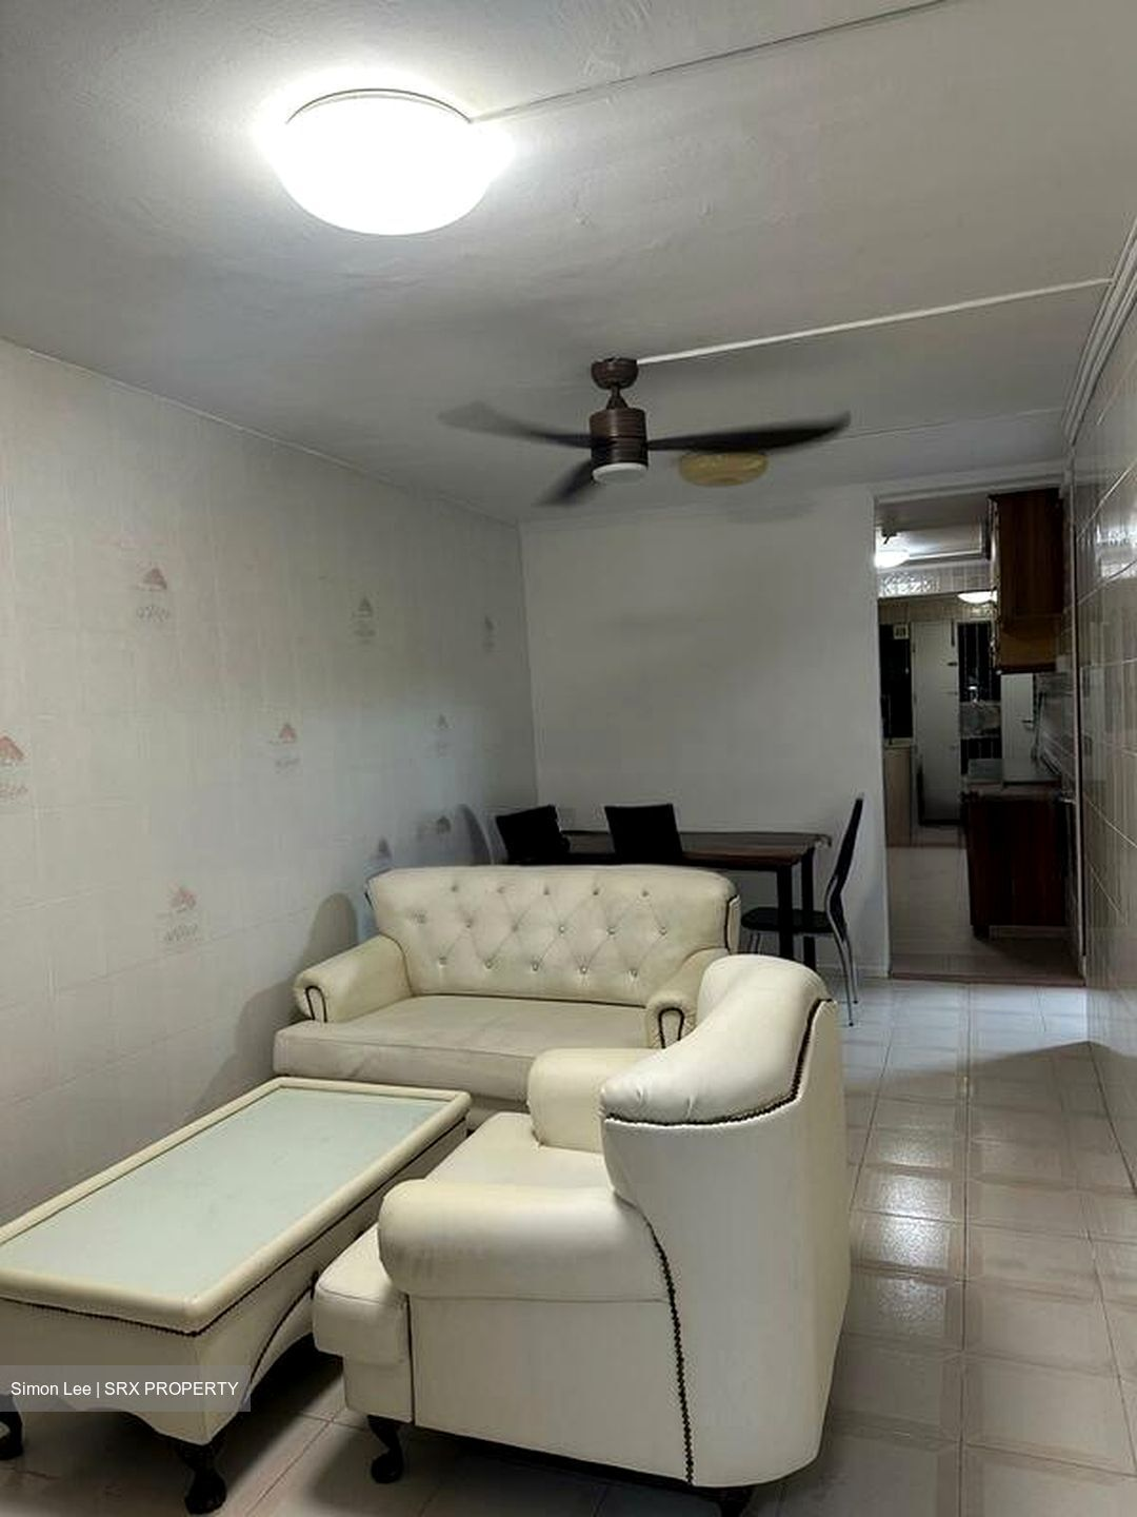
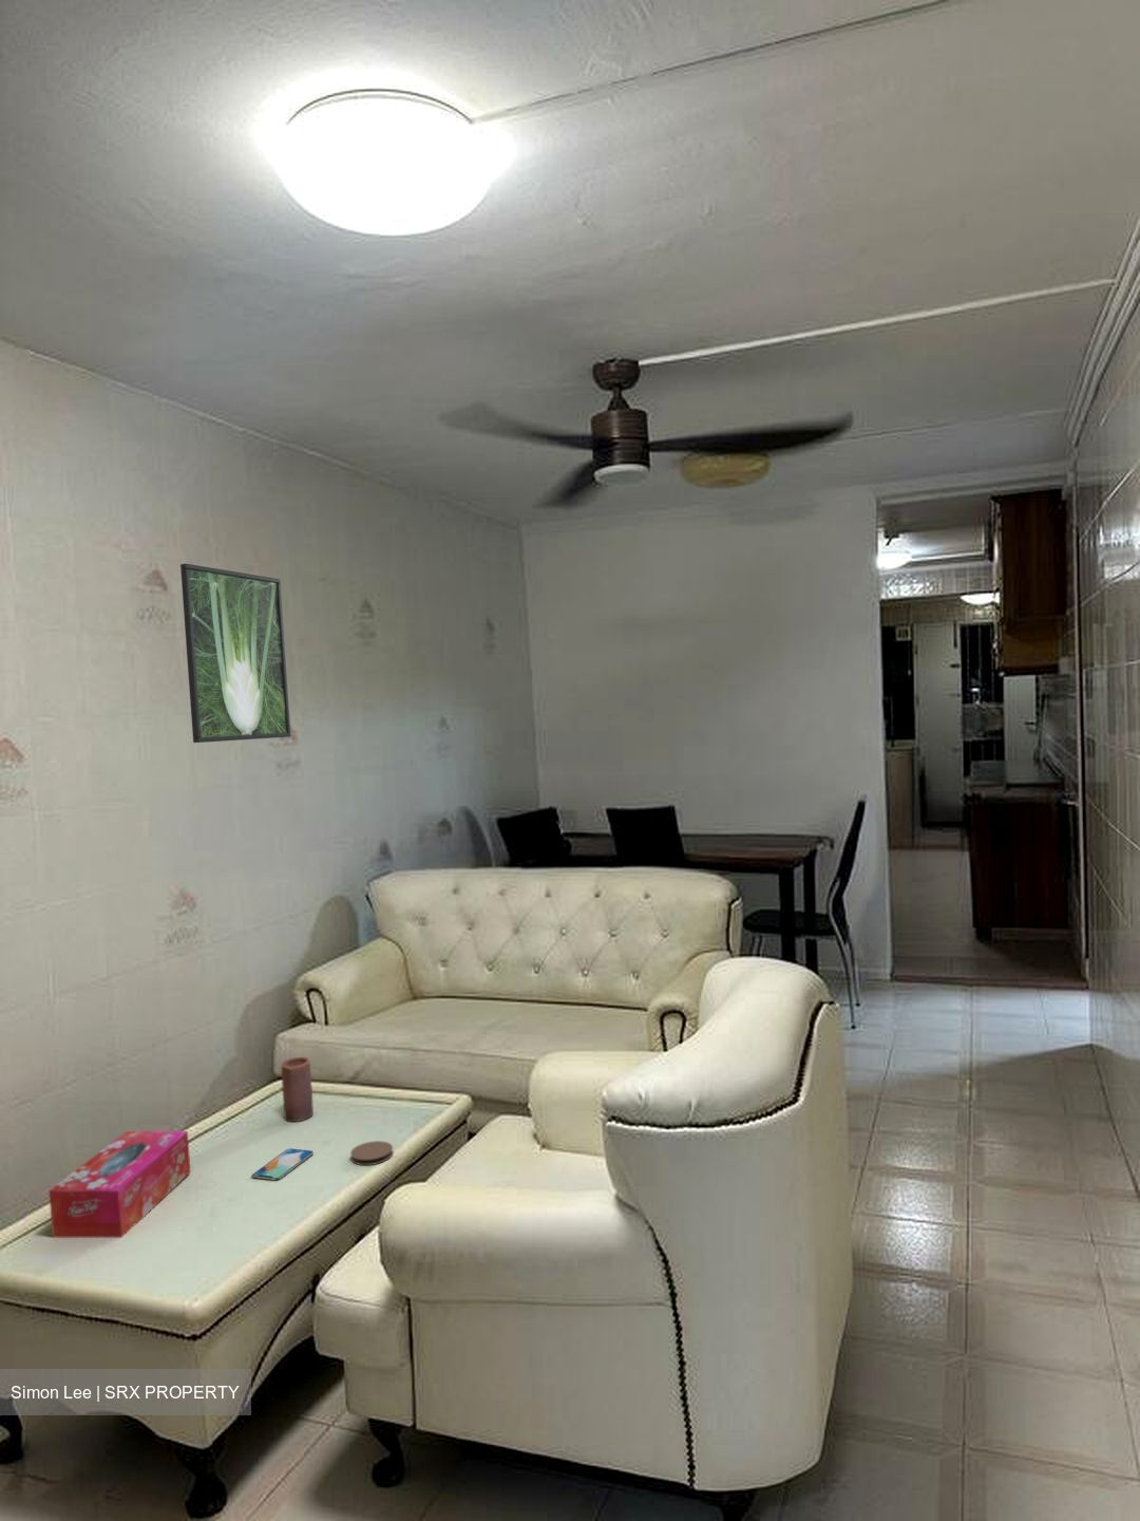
+ tissue box (123, 1181)
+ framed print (238, 656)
+ candle (297, 1087)
+ smartphone (283, 1163)
+ coaster (371, 1152)
